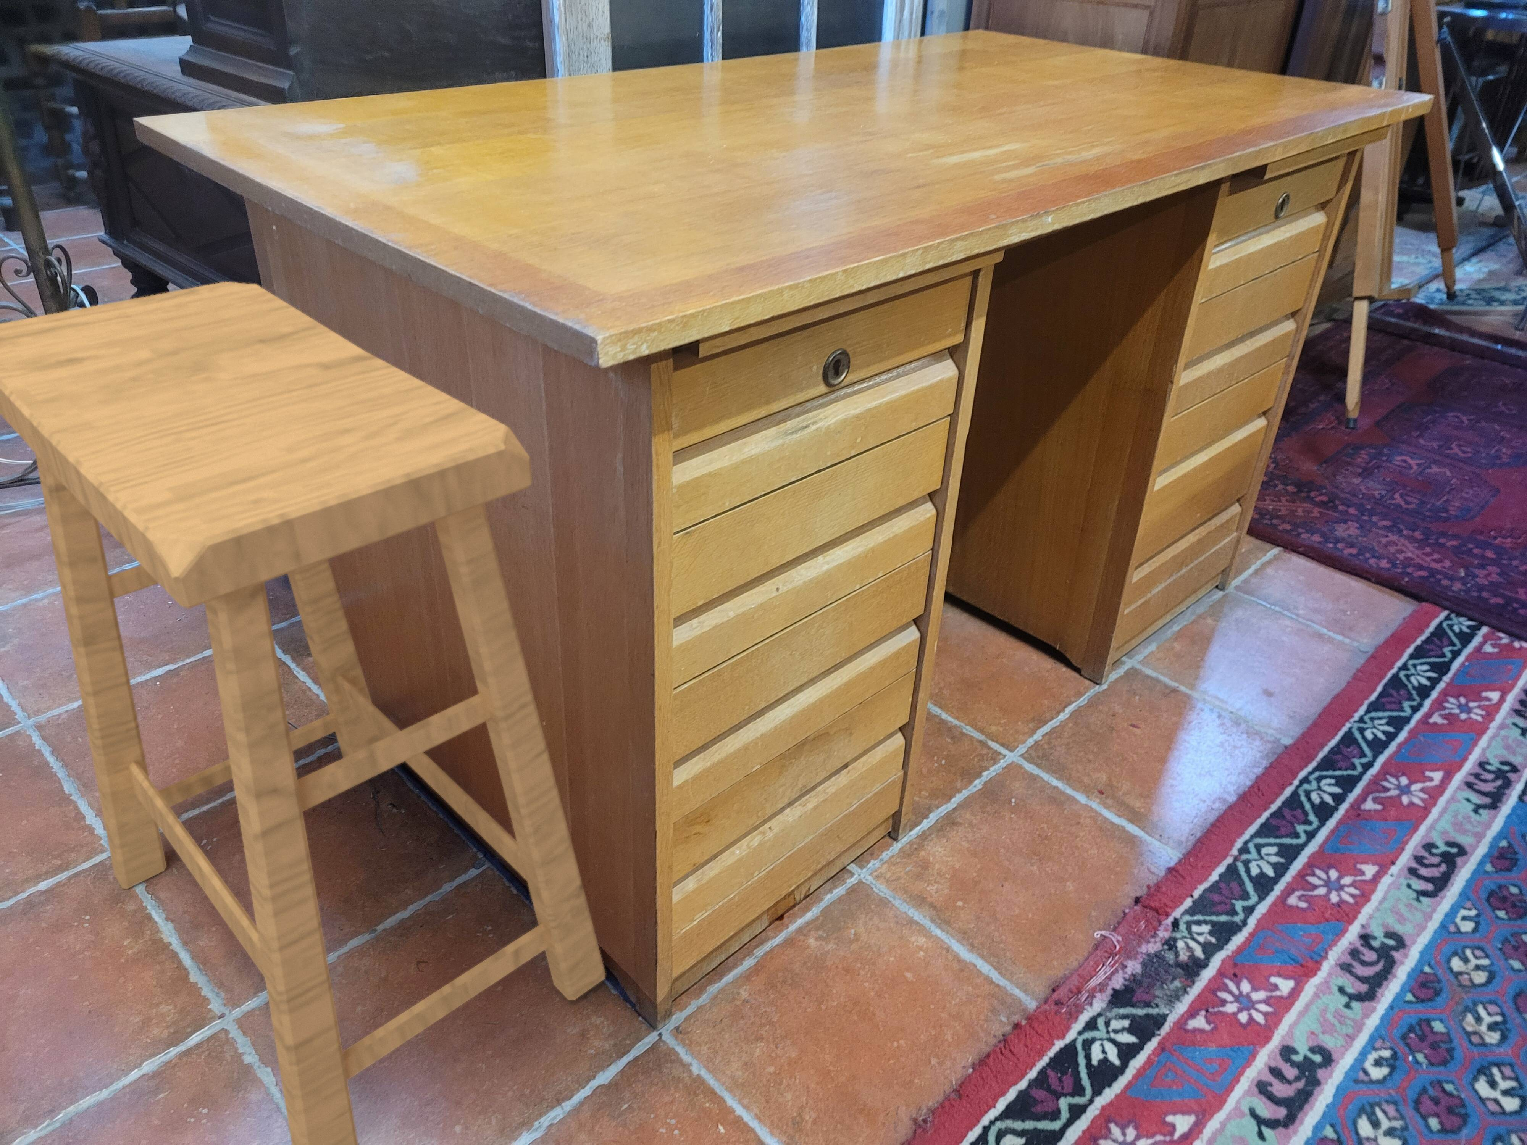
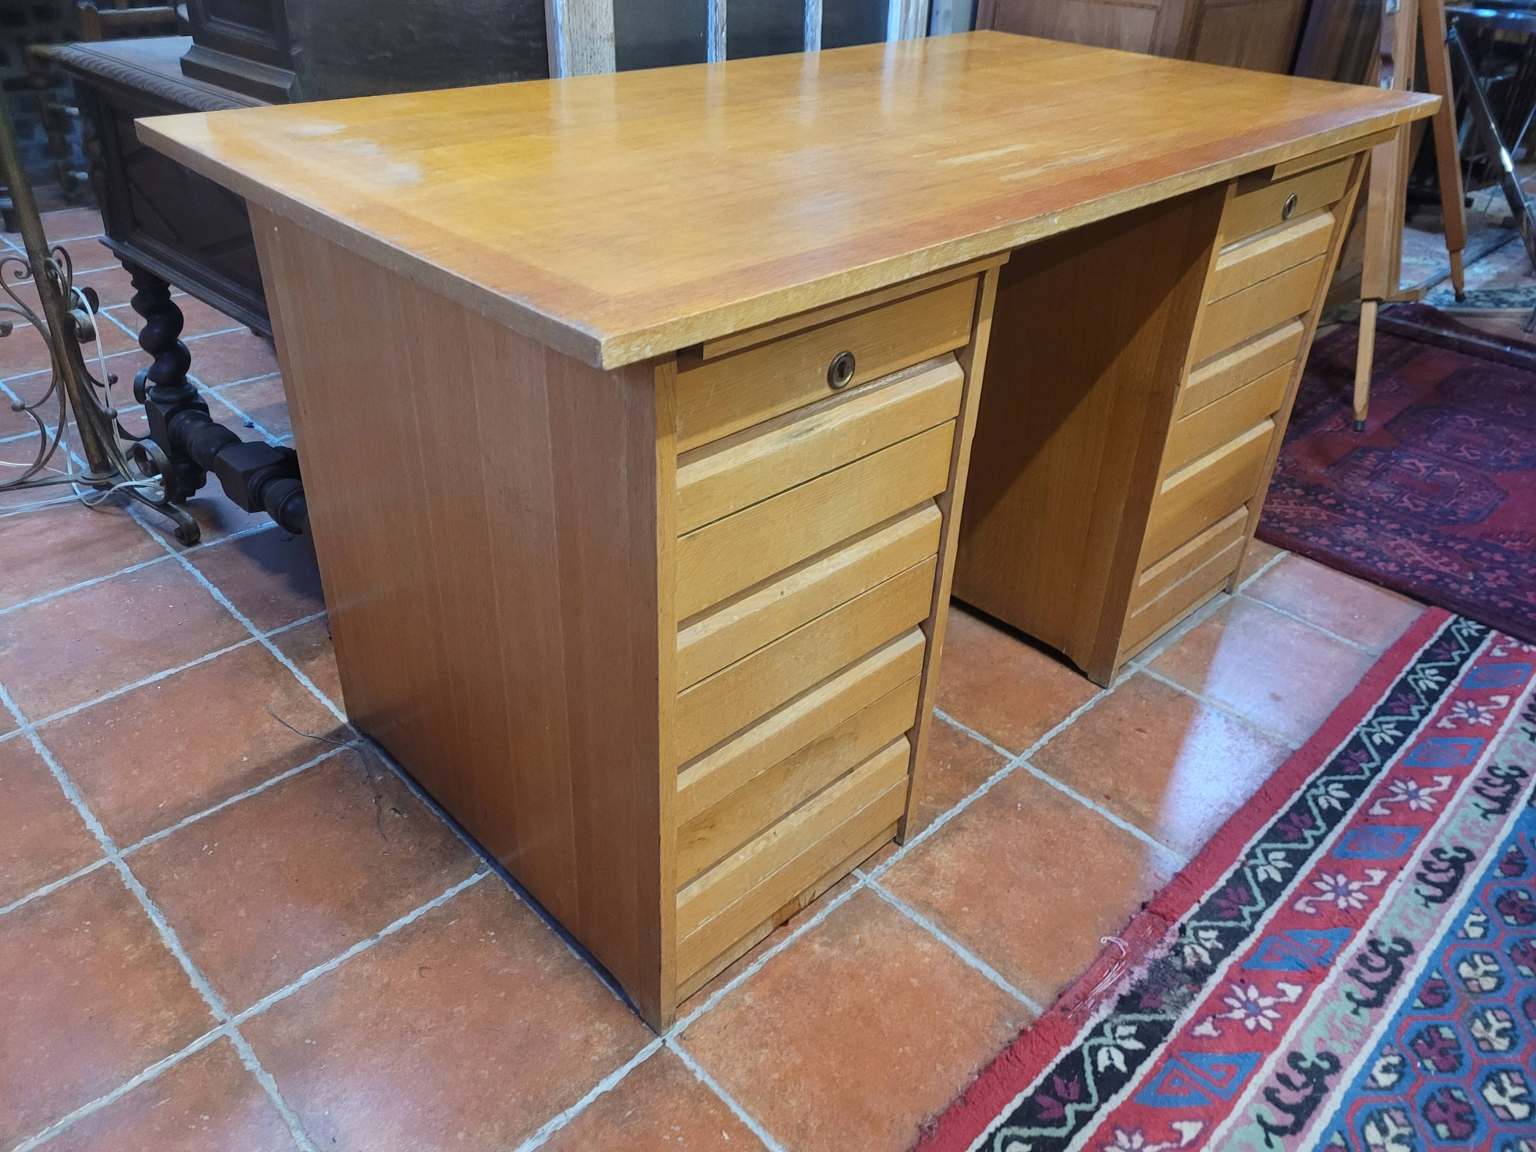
- stool (284, 698)
